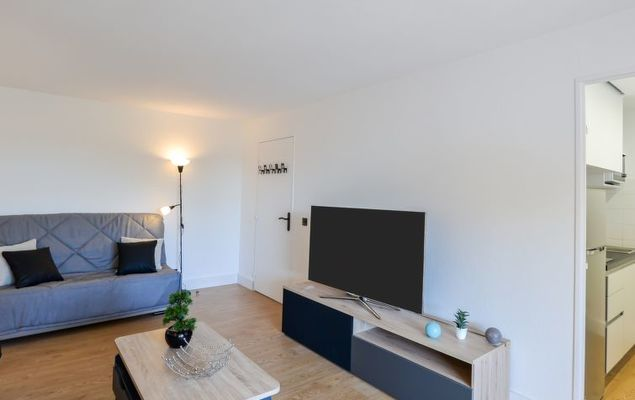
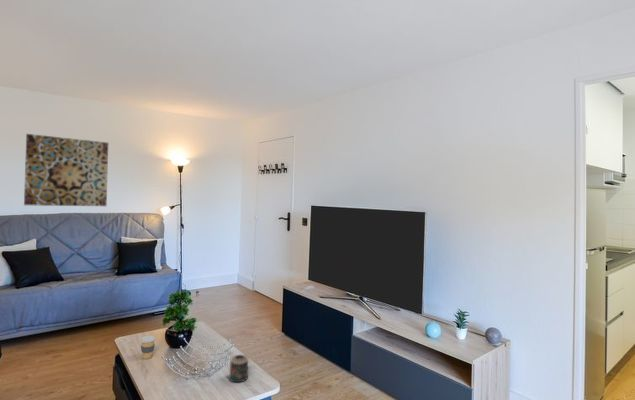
+ candle (236, 366)
+ wall art (68, 172)
+ coffee cup (147, 347)
